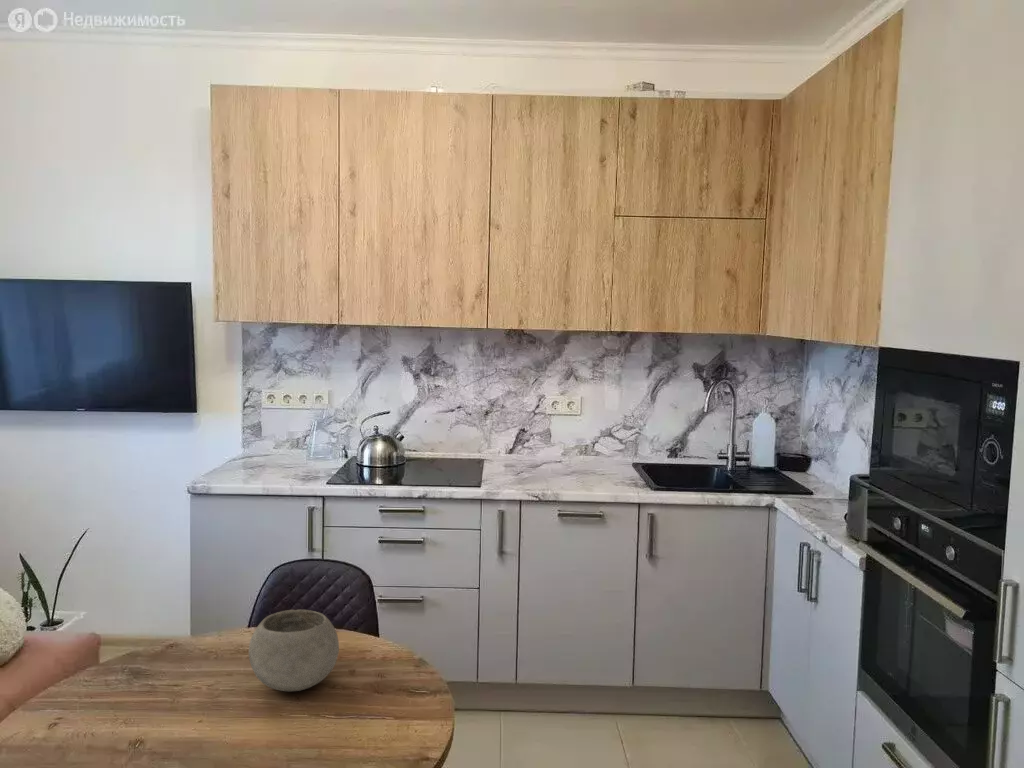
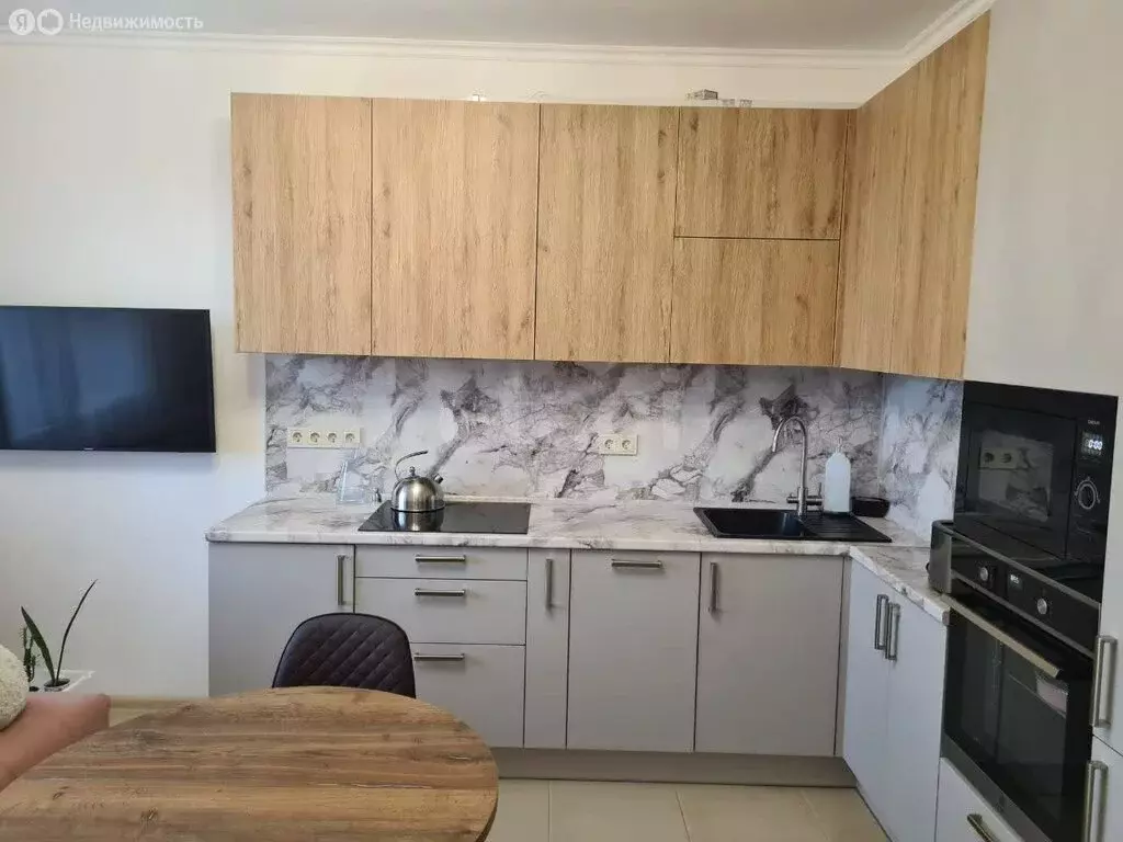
- bowl (294, 652)
